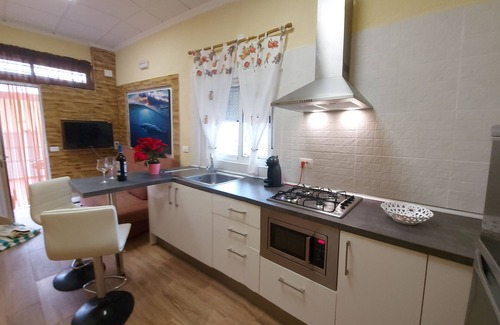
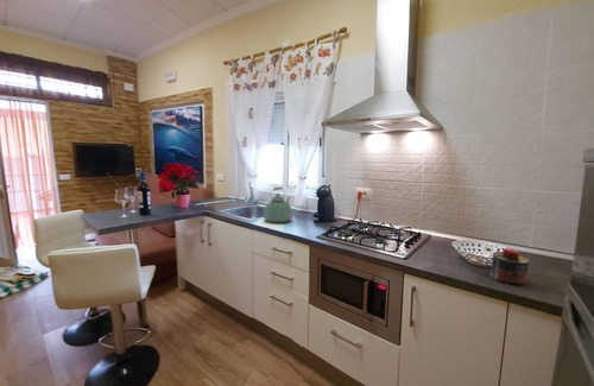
+ kettle (279, 203)
+ canister (508, 264)
